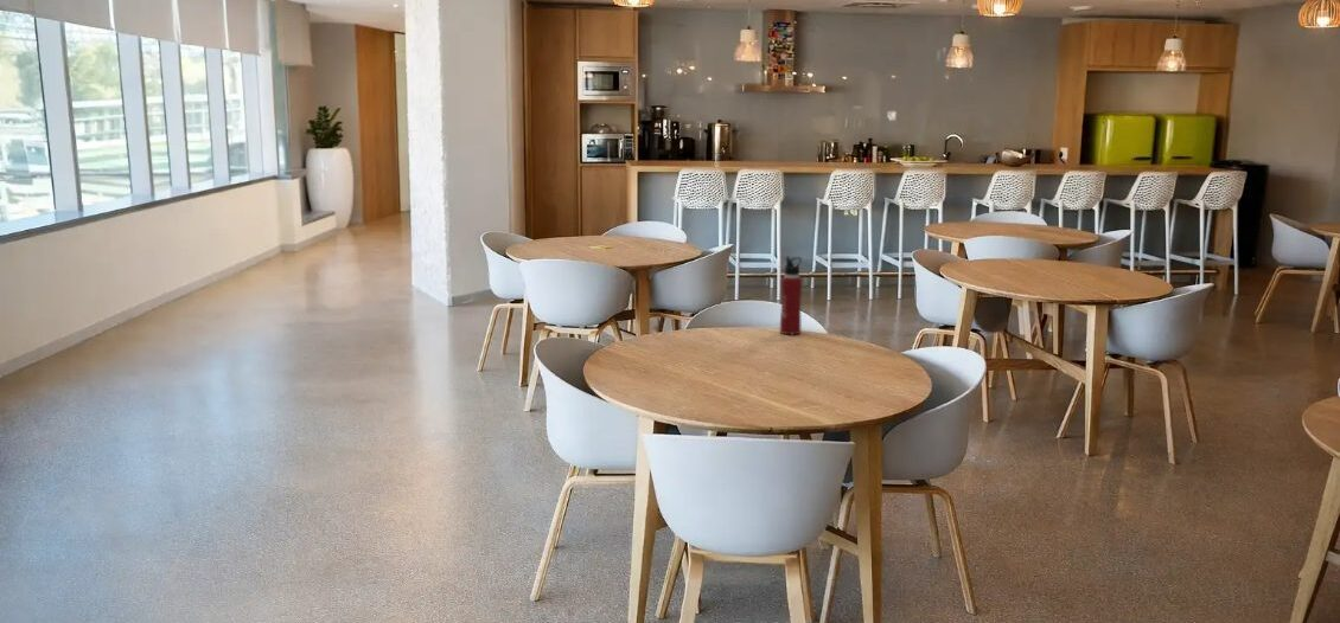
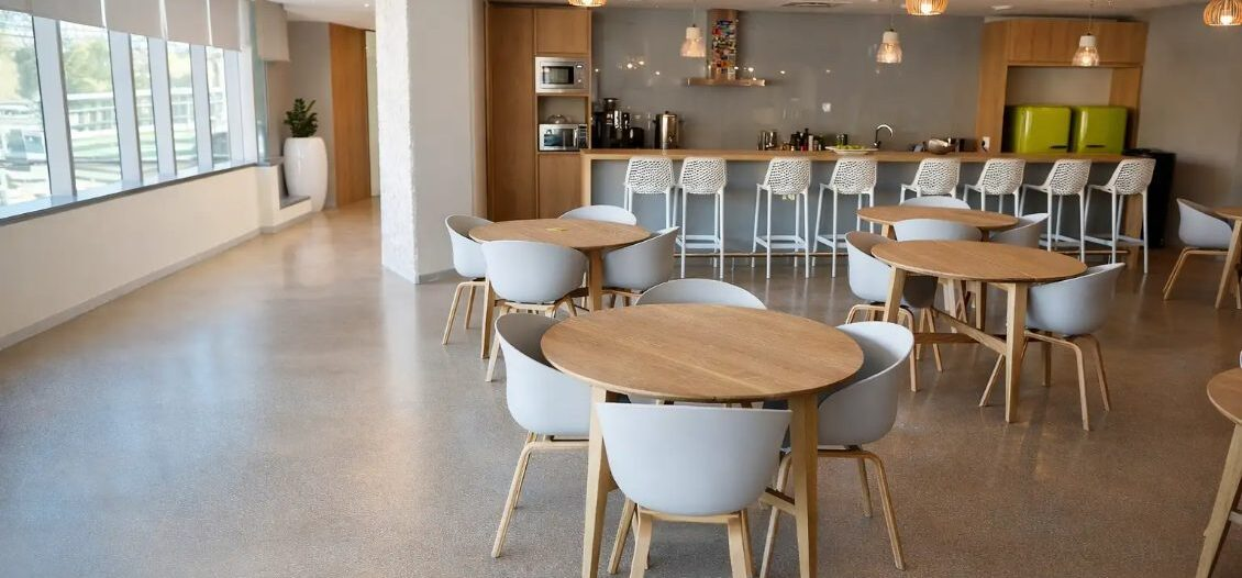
- water bottle (791, 295)
